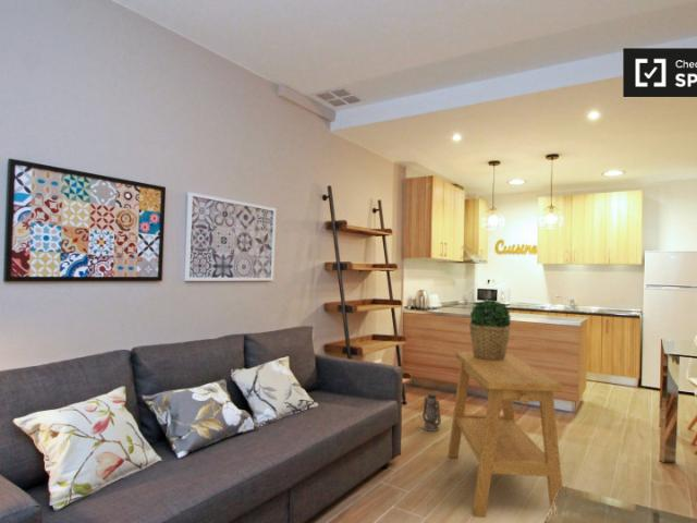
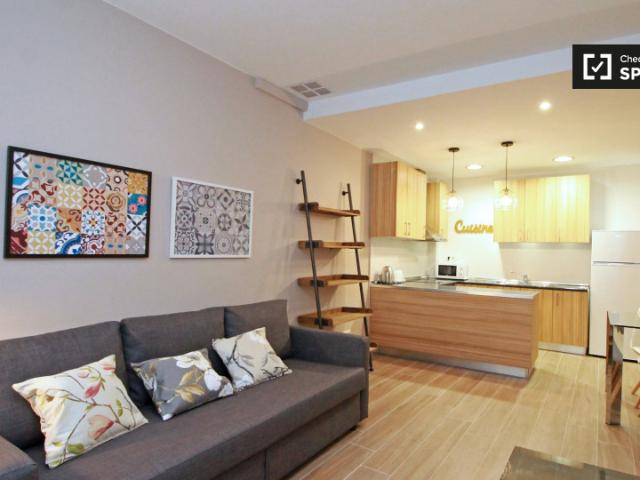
- potted plant (489, 328)
- side table (499, 424)
- lantern (430, 411)
